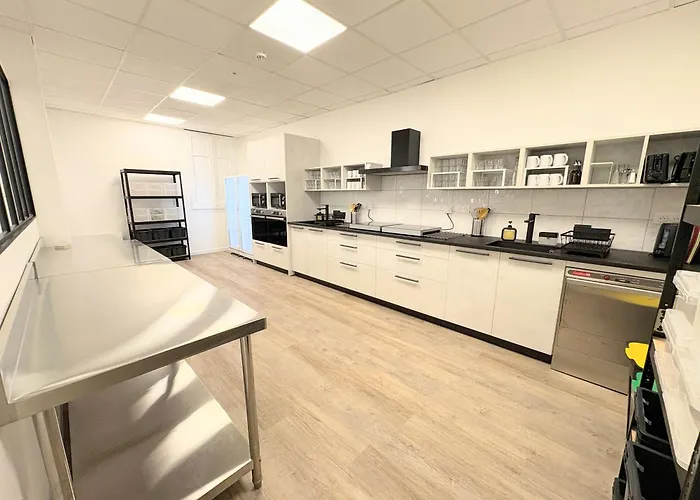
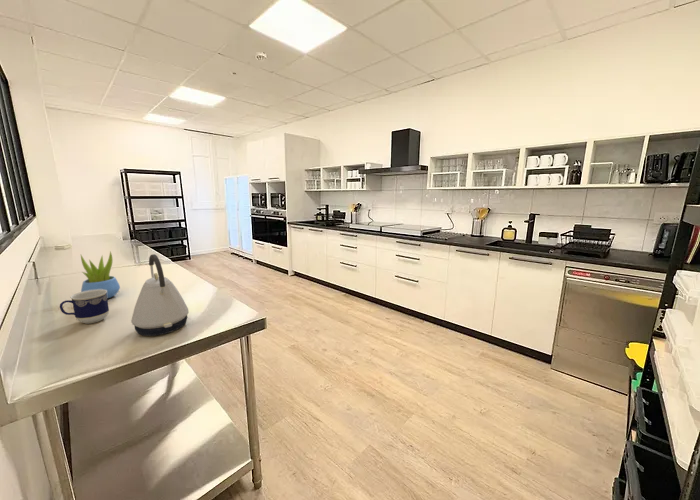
+ cup (85, 308)
+ kettle (158, 291)
+ succulent plant (99, 275)
